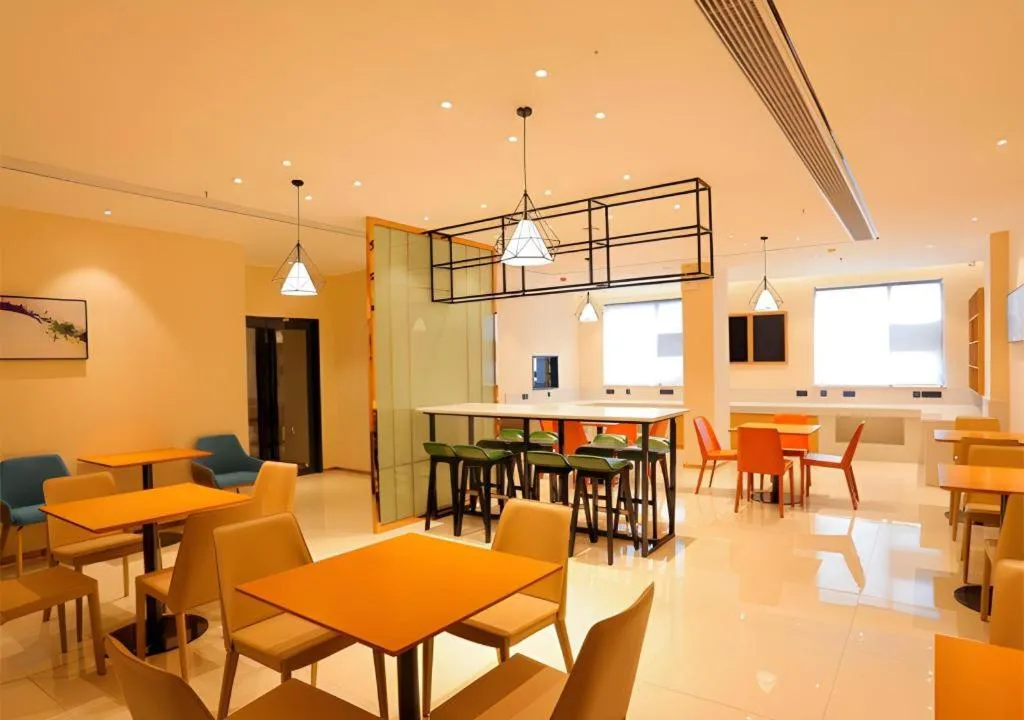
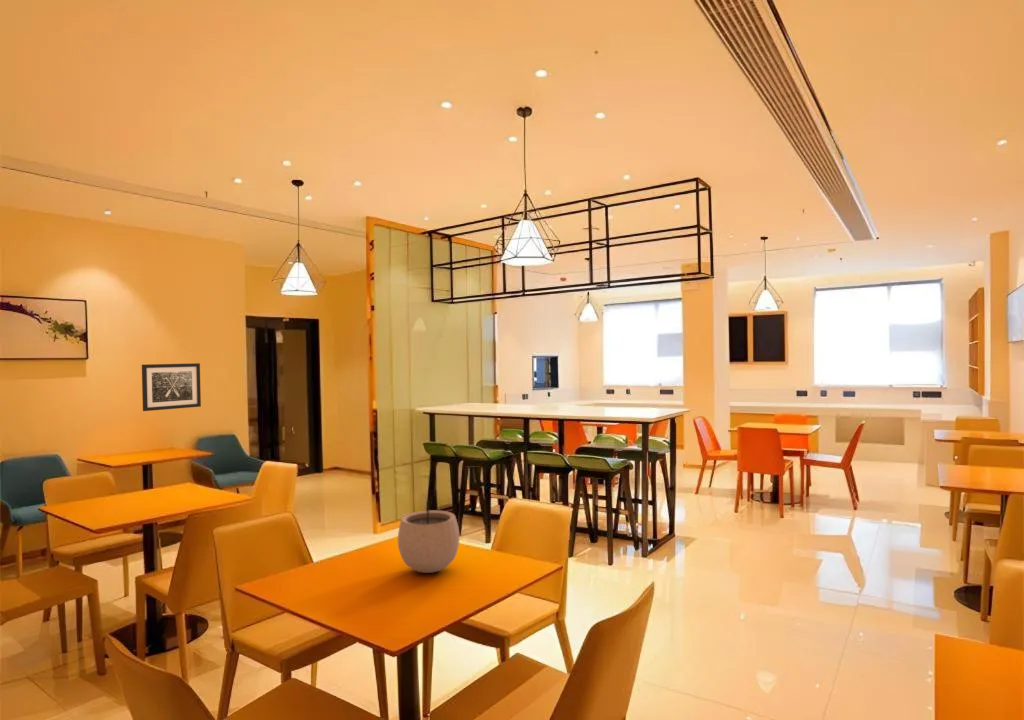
+ plant pot (428, 531)
+ wall art (172, 386)
